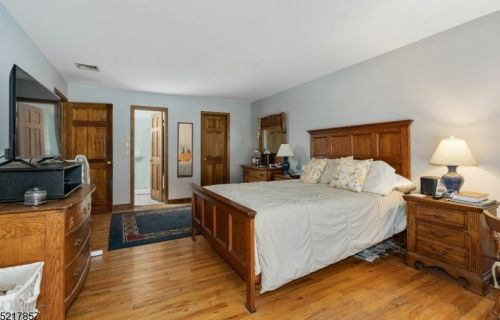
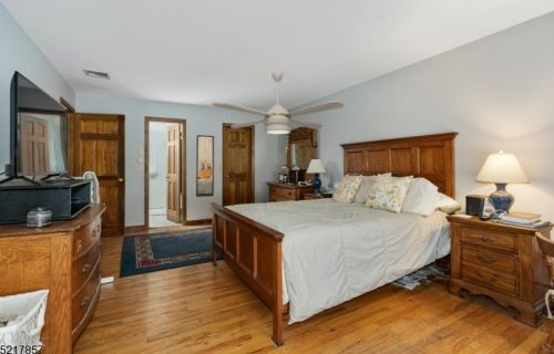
+ ceiling fan (277, 103)
